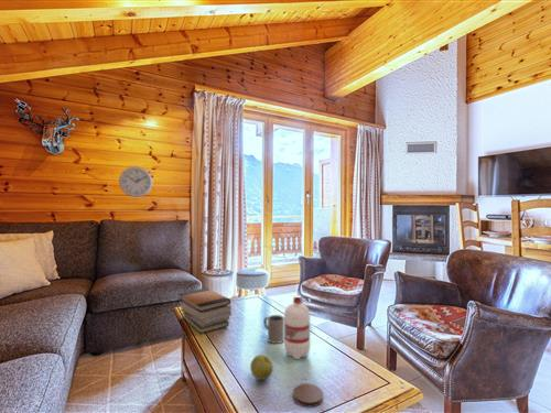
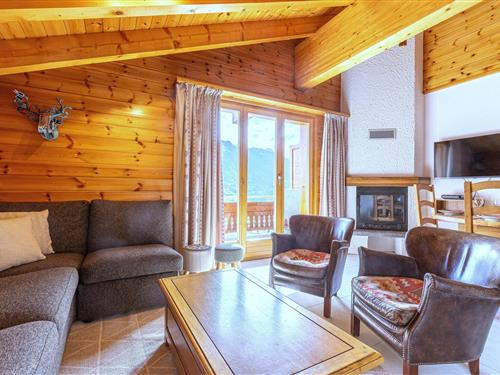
- apple (261, 367)
- wall clock (136, 182)
- book stack (204, 308)
- water bottle (296, 325)
- mug (272, 327)
- coaster (307, 394)
